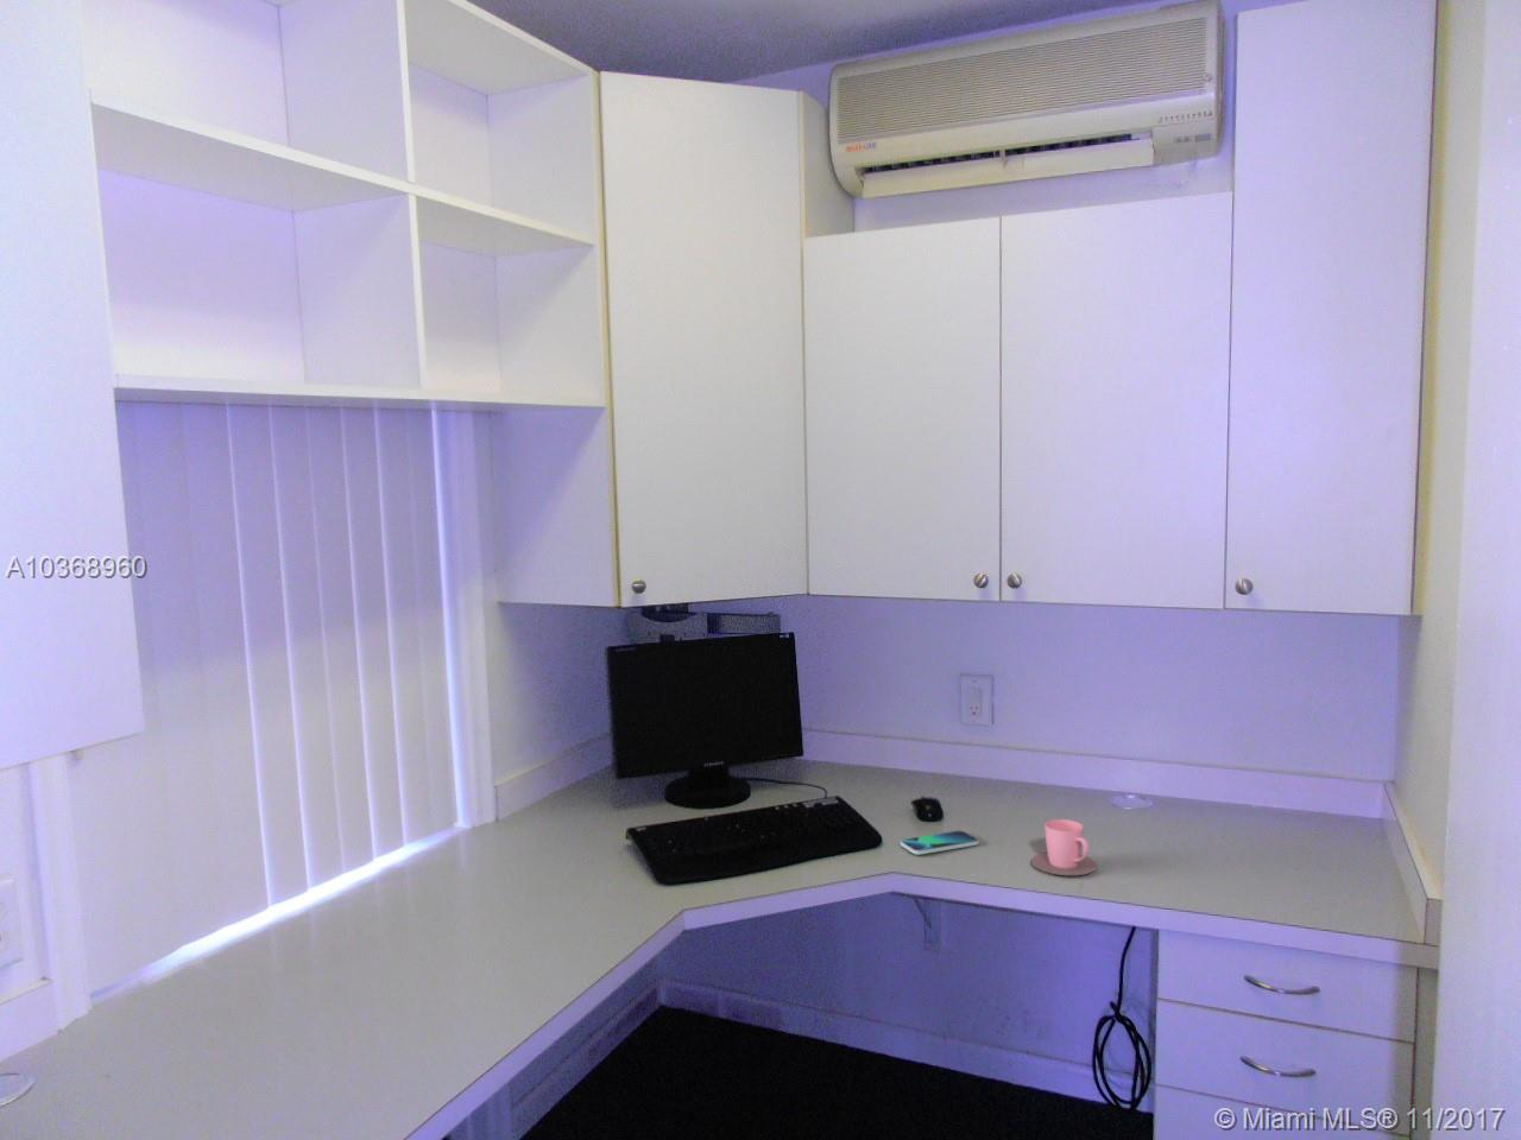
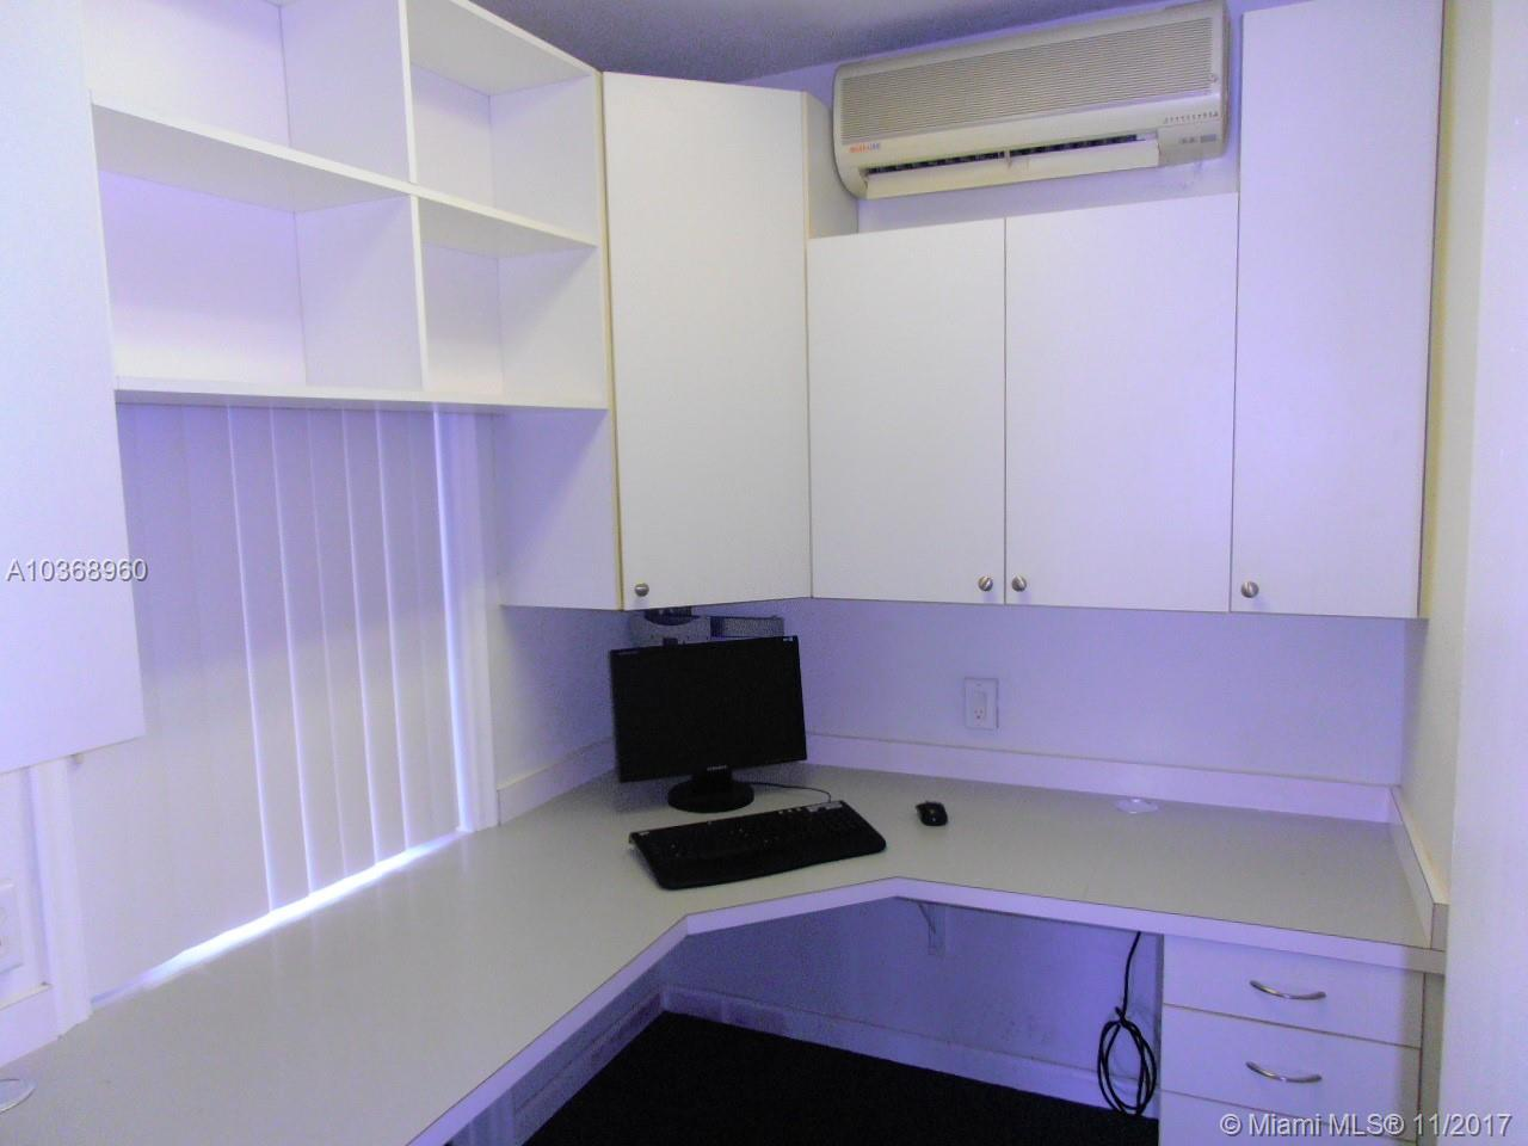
- cup (1064, 844)
- smartphone (939, 842)
